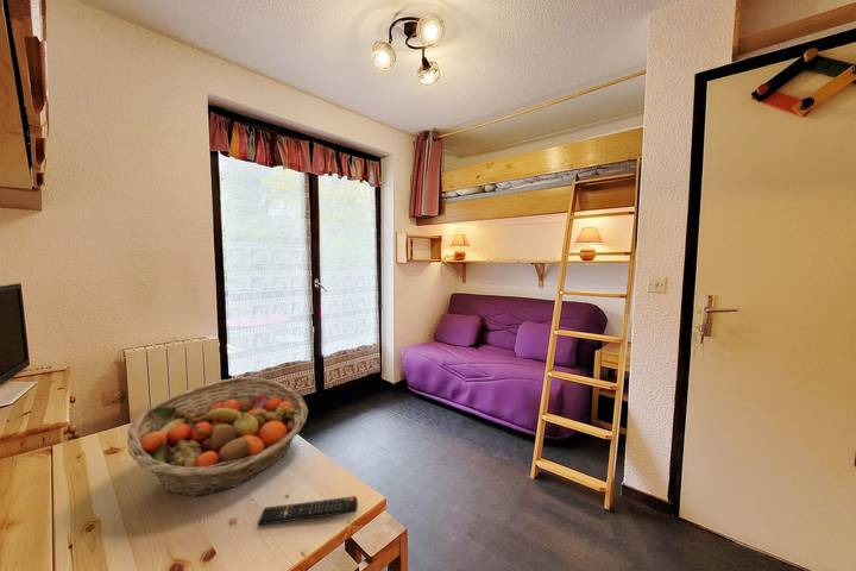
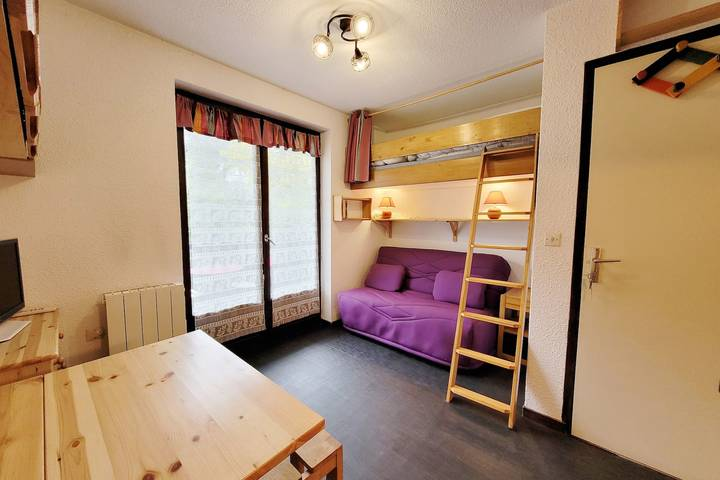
- fruit basket (229, 427)
- remote control (310, 510)
